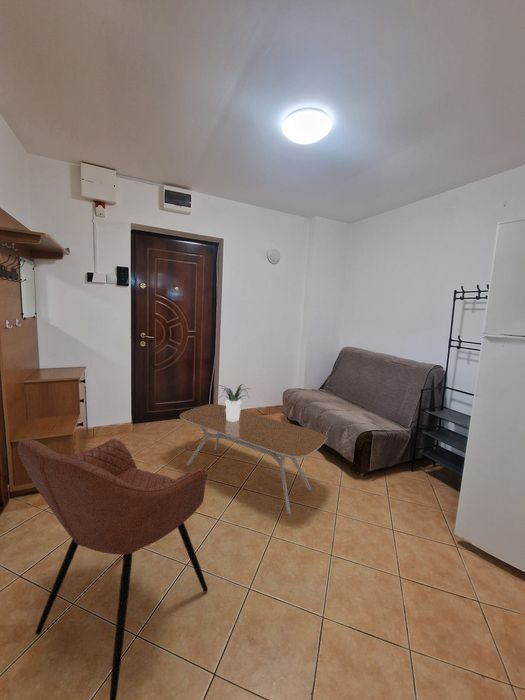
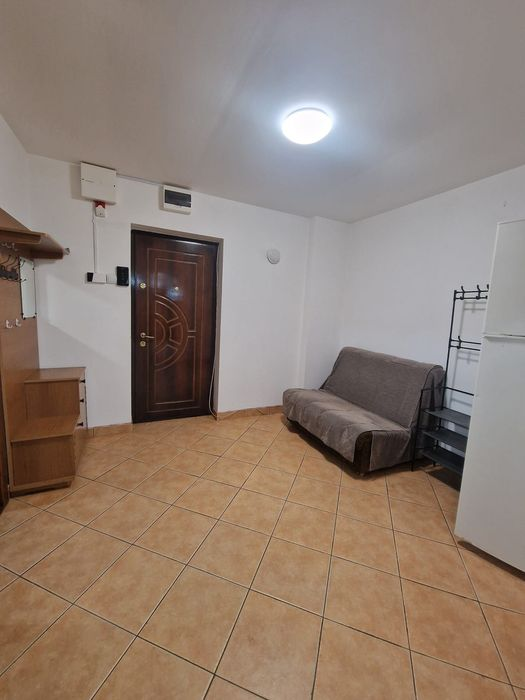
- potted plant (232, 402)
- armchair (122, 522)
- coffee table (248, 447)
